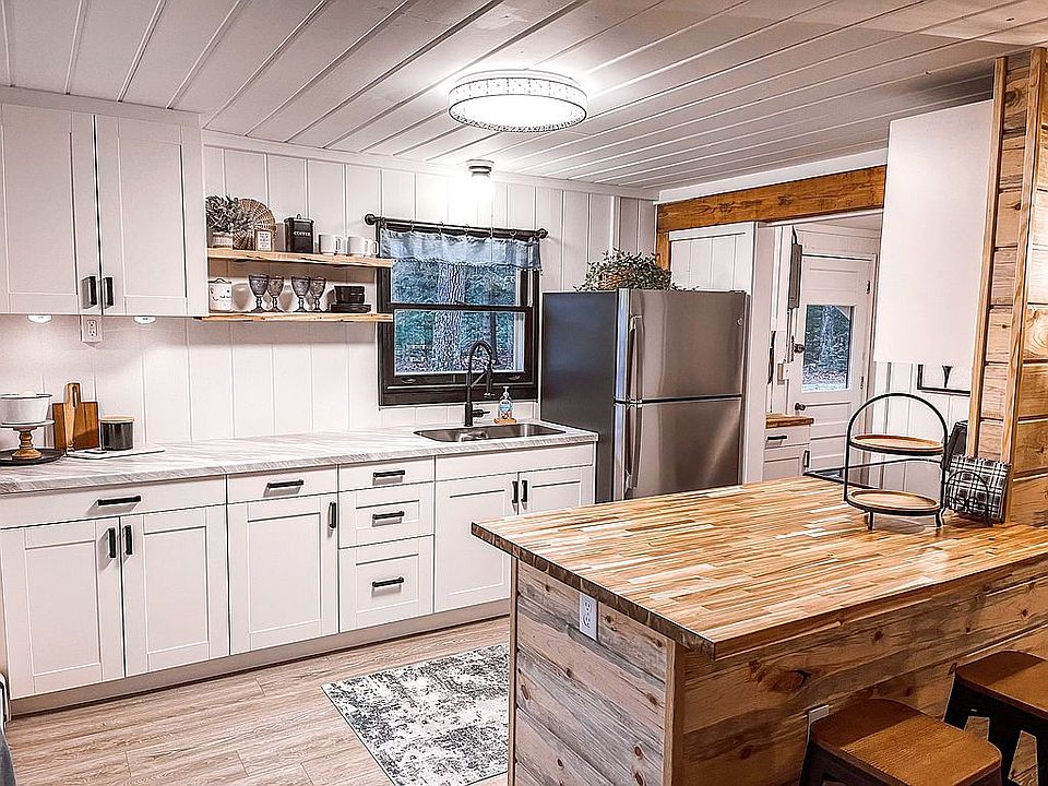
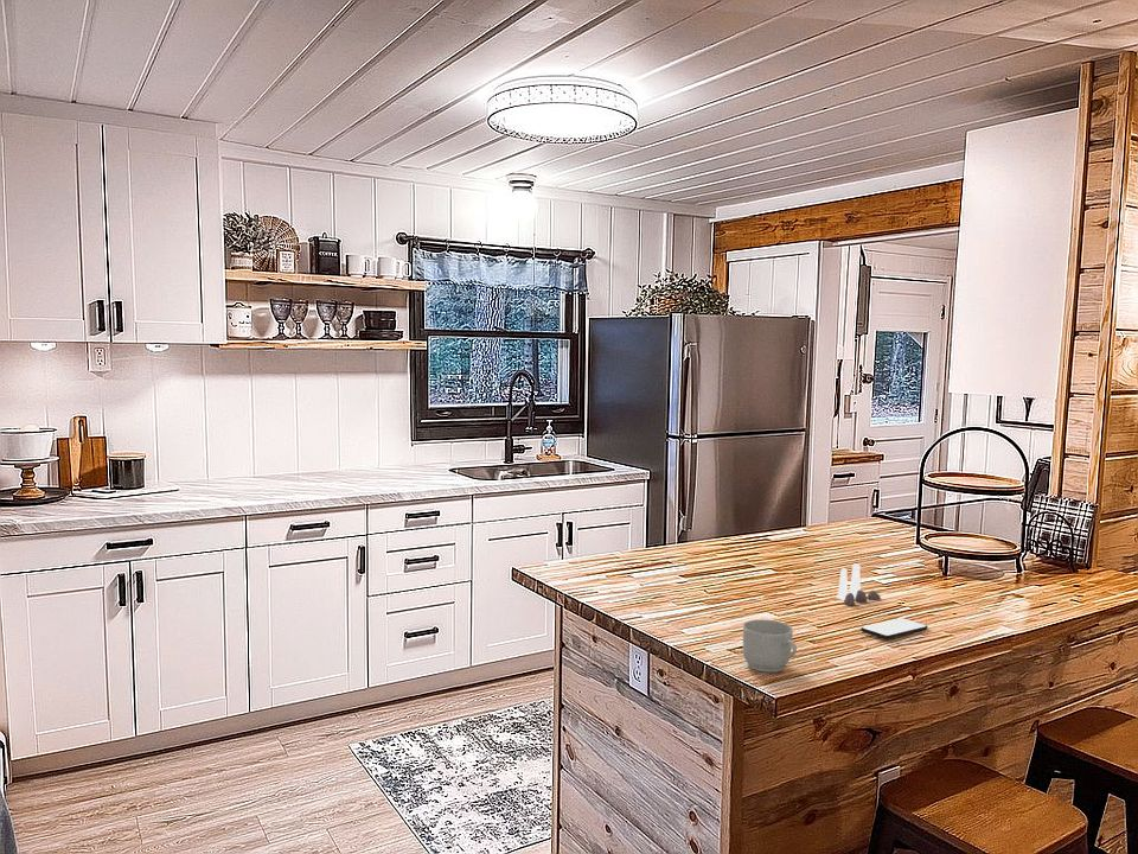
+ mug (772, 648)
+ smartphone (894, 627)
+ salt and pepper shaker set (857, 582)
